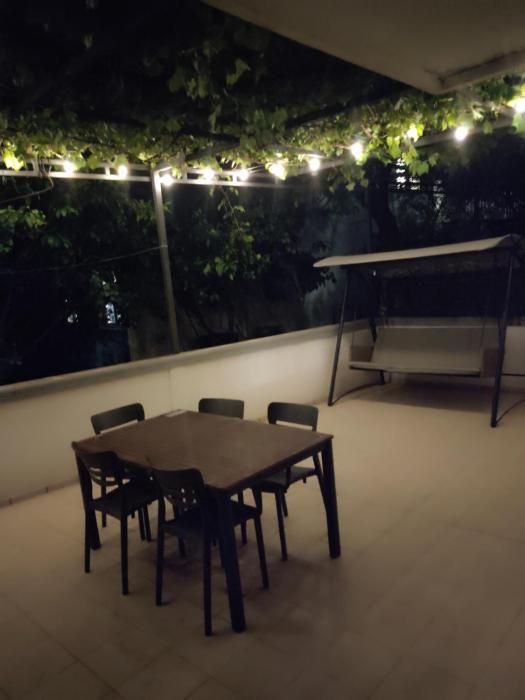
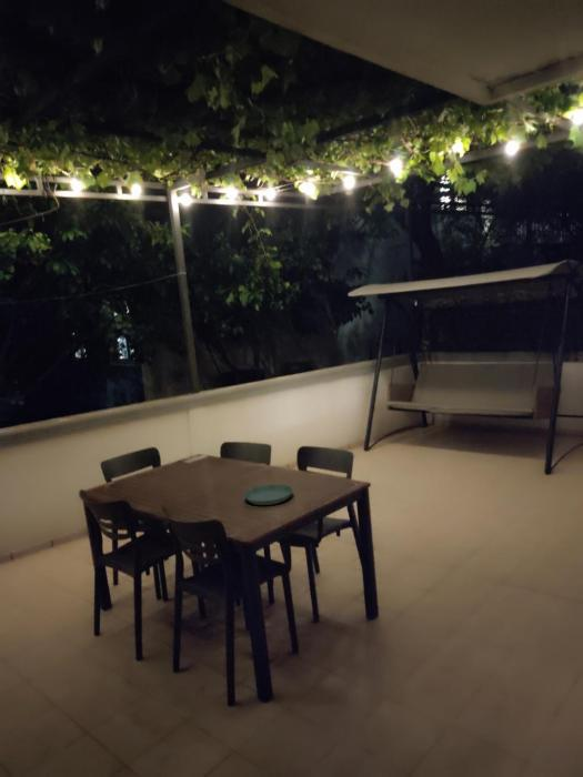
+ saucer (269, 495)
